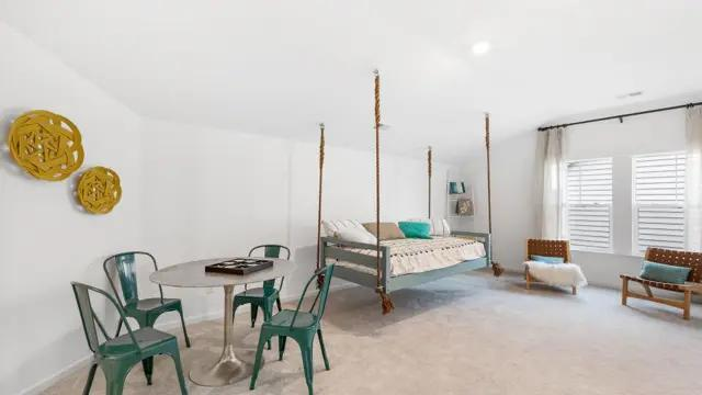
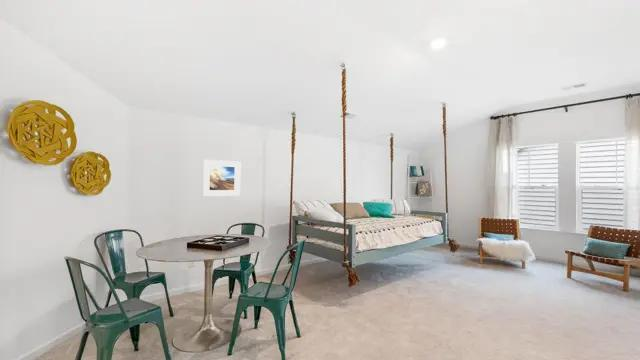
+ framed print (222, 178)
